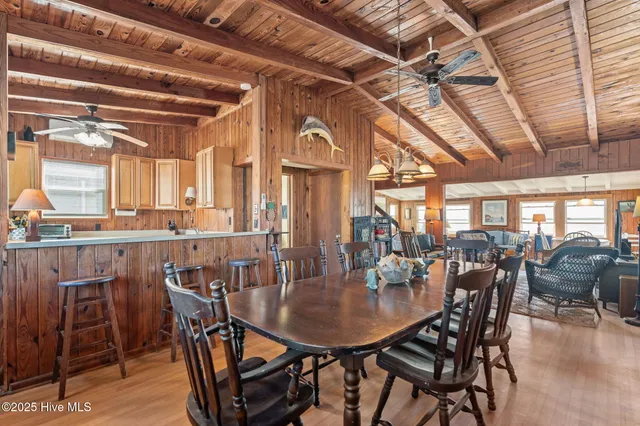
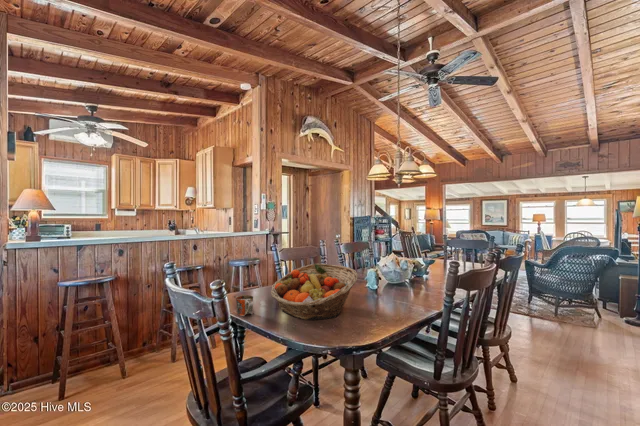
+ fruit basket (313, 289)
+ mug (245, 305)
